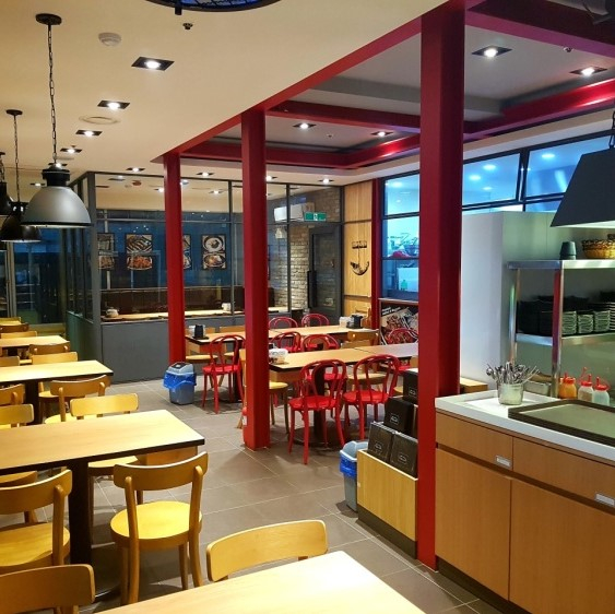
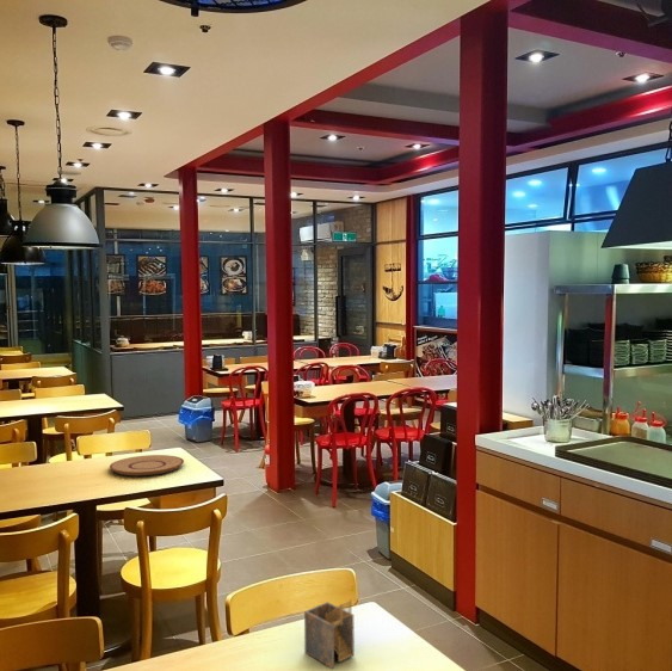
+ napkin holder (329, 626)
+ plate (147, 464)
